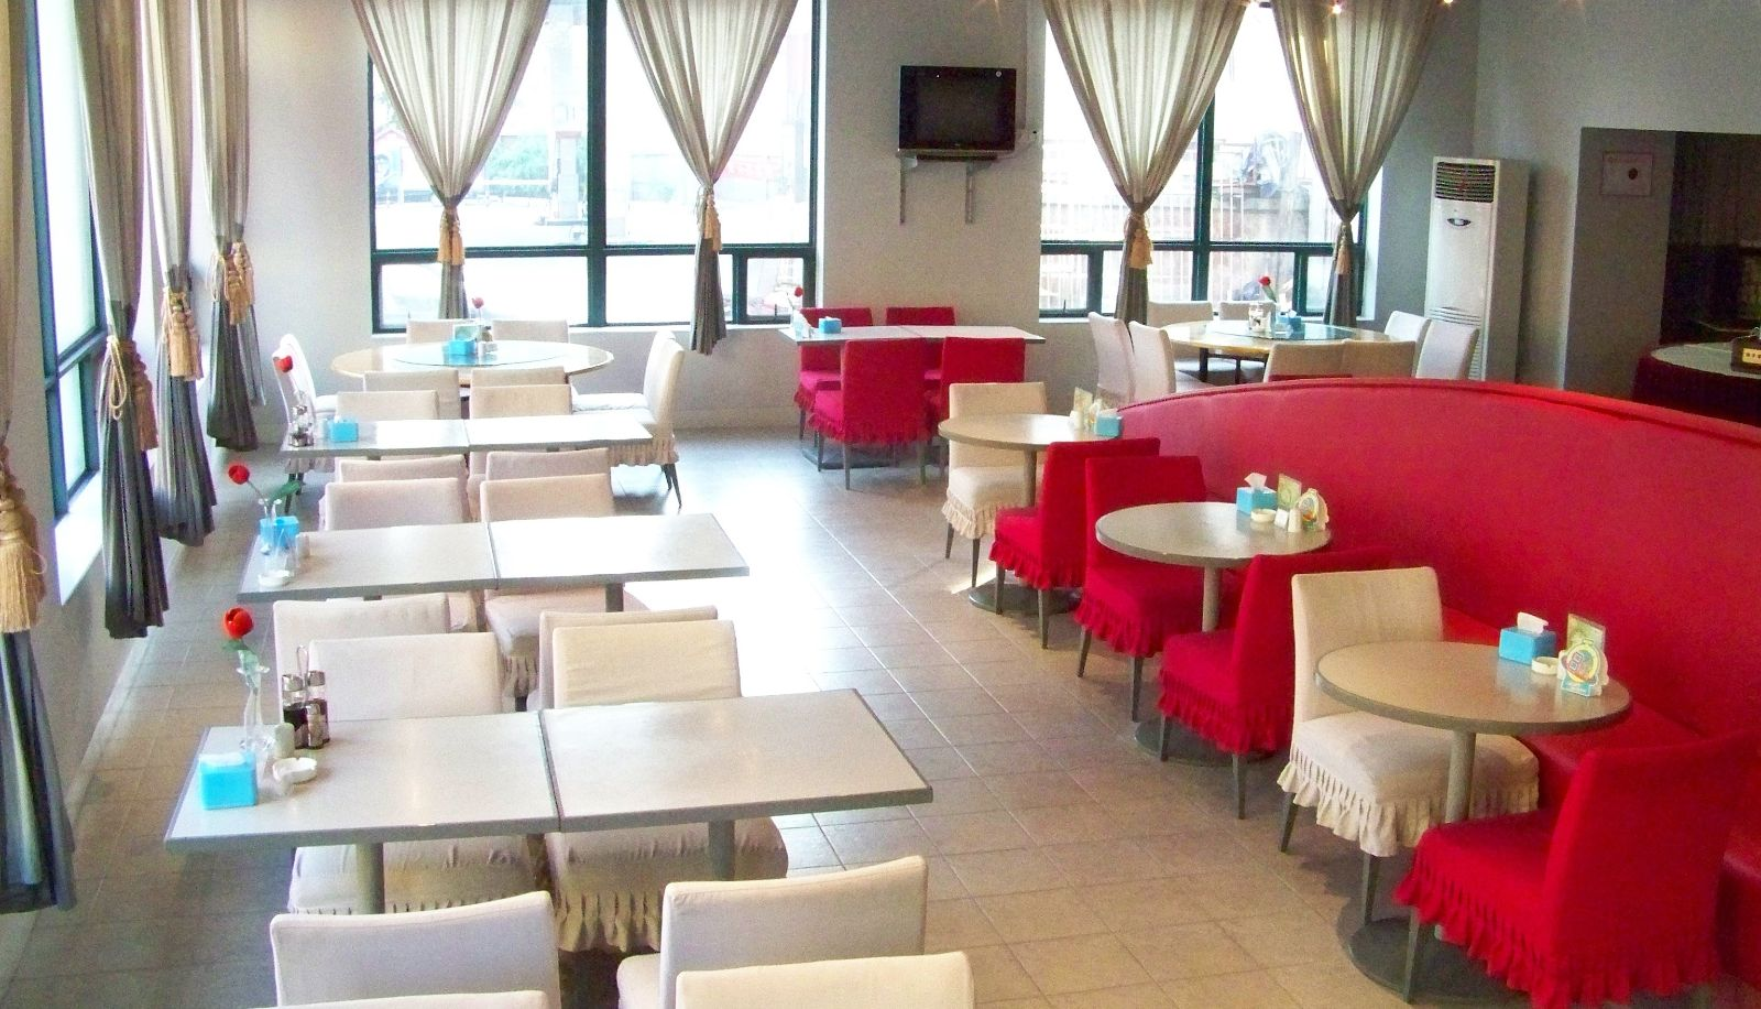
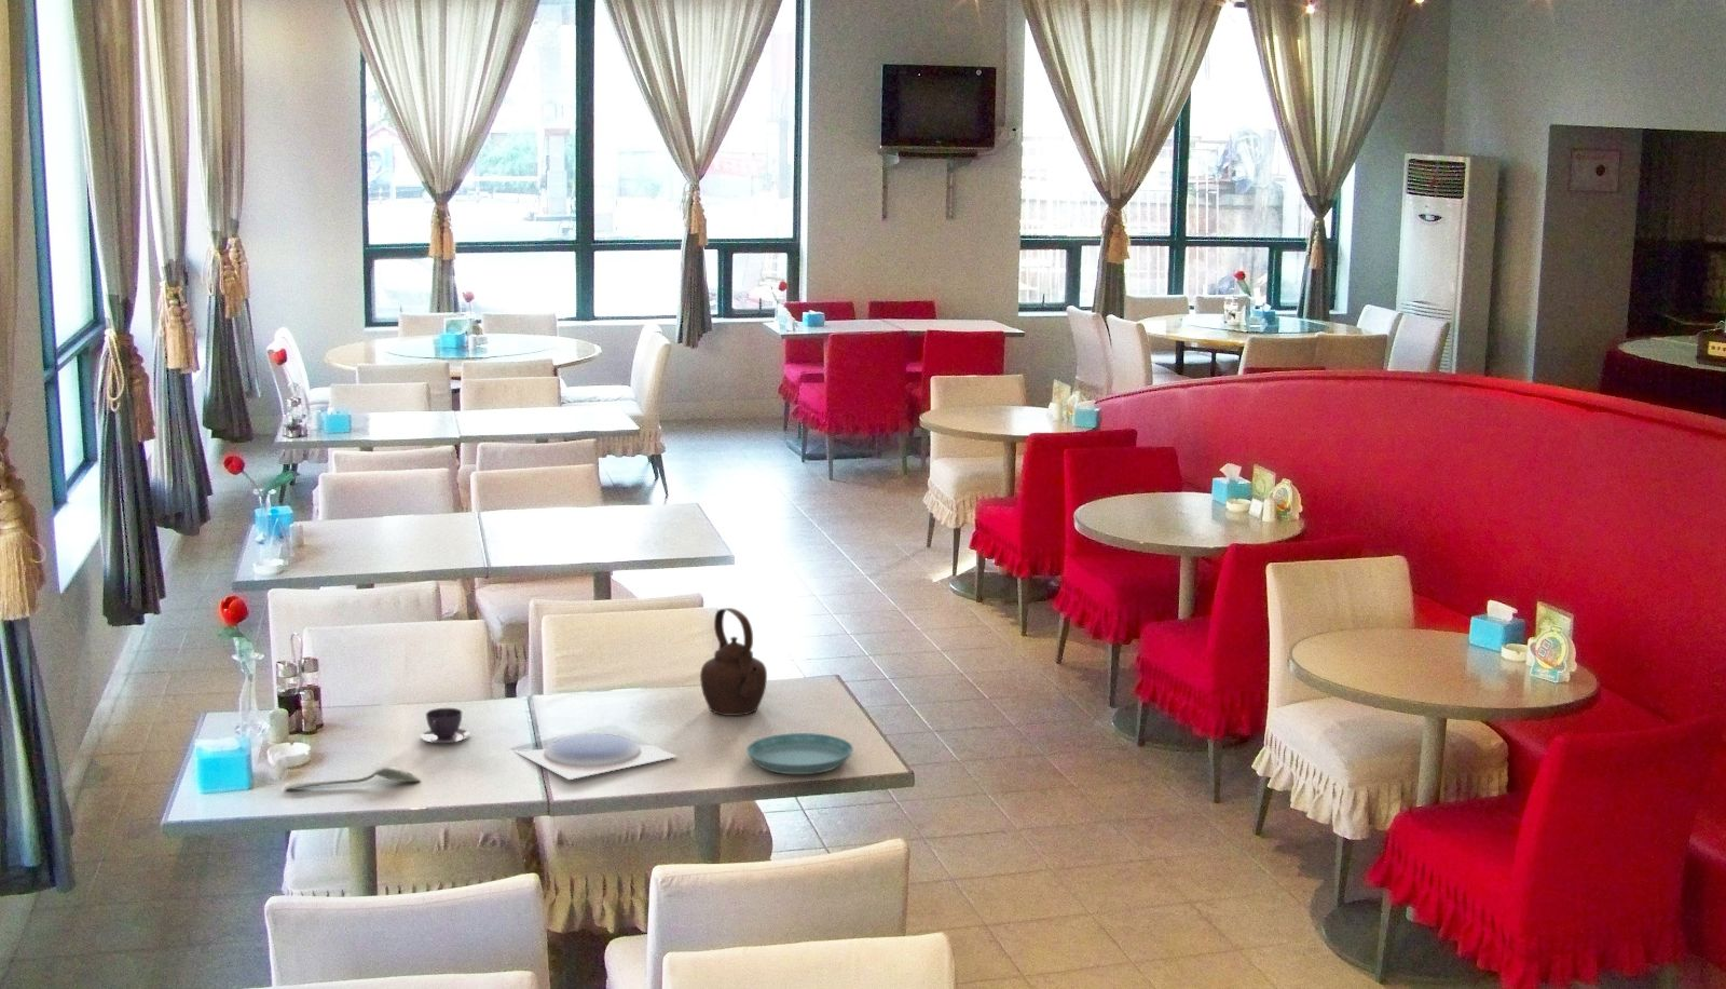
+ spoon (353, 779)
+ teacup (445, 726)
+ teapot (737, 662)
+ plate (593, 746)
+ saucer (799, 754)
